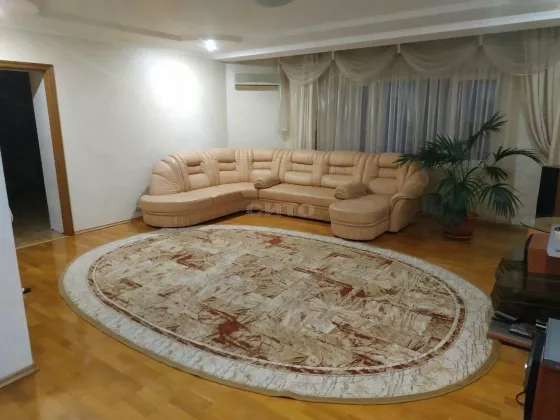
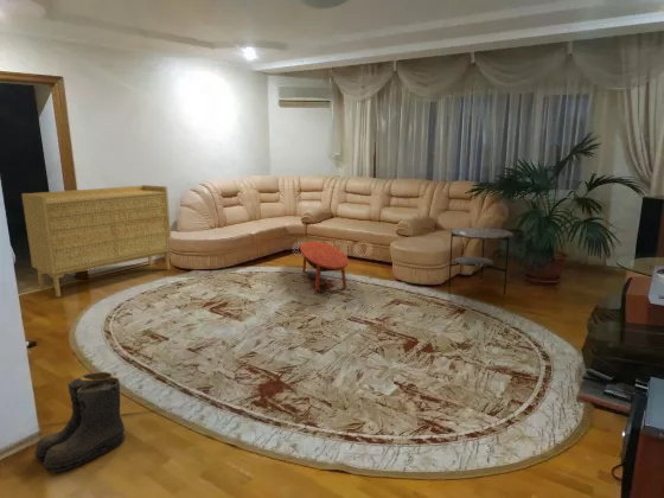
+ boots (78, 417)
+ side table (480, 261)
+ sideboard (104, 235)
+ coffee table (323, 266)
